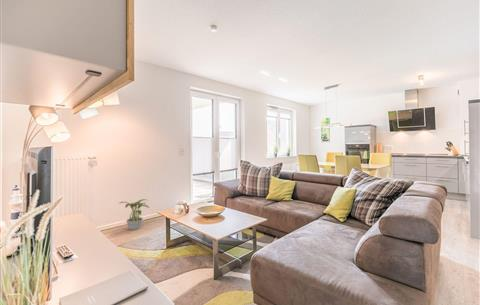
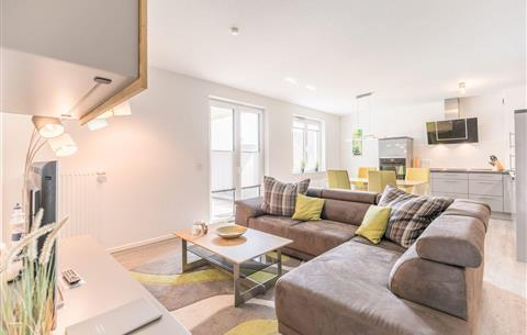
- potted plant (134, 214)
